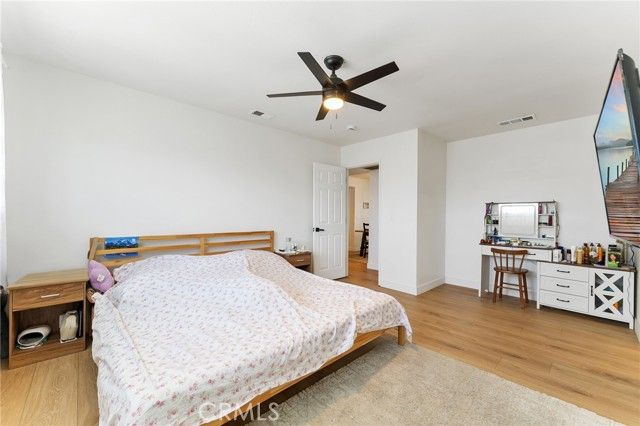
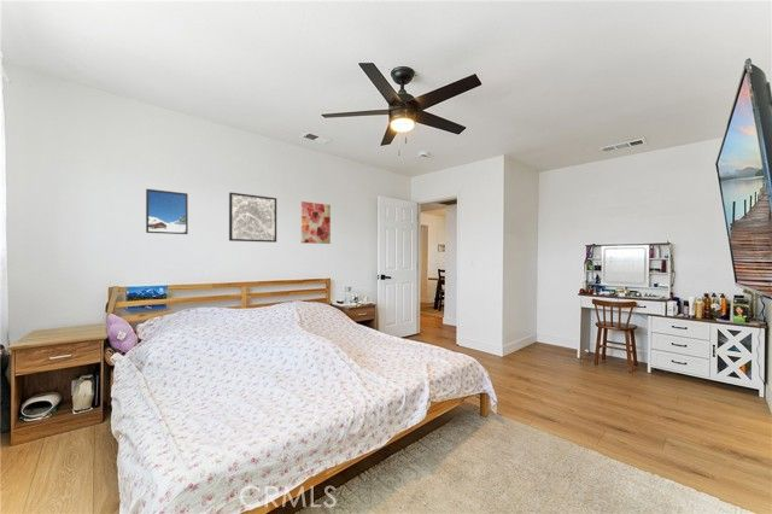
+ wall art (316, 223)
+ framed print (166, 212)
+ wall art (253, 218)
